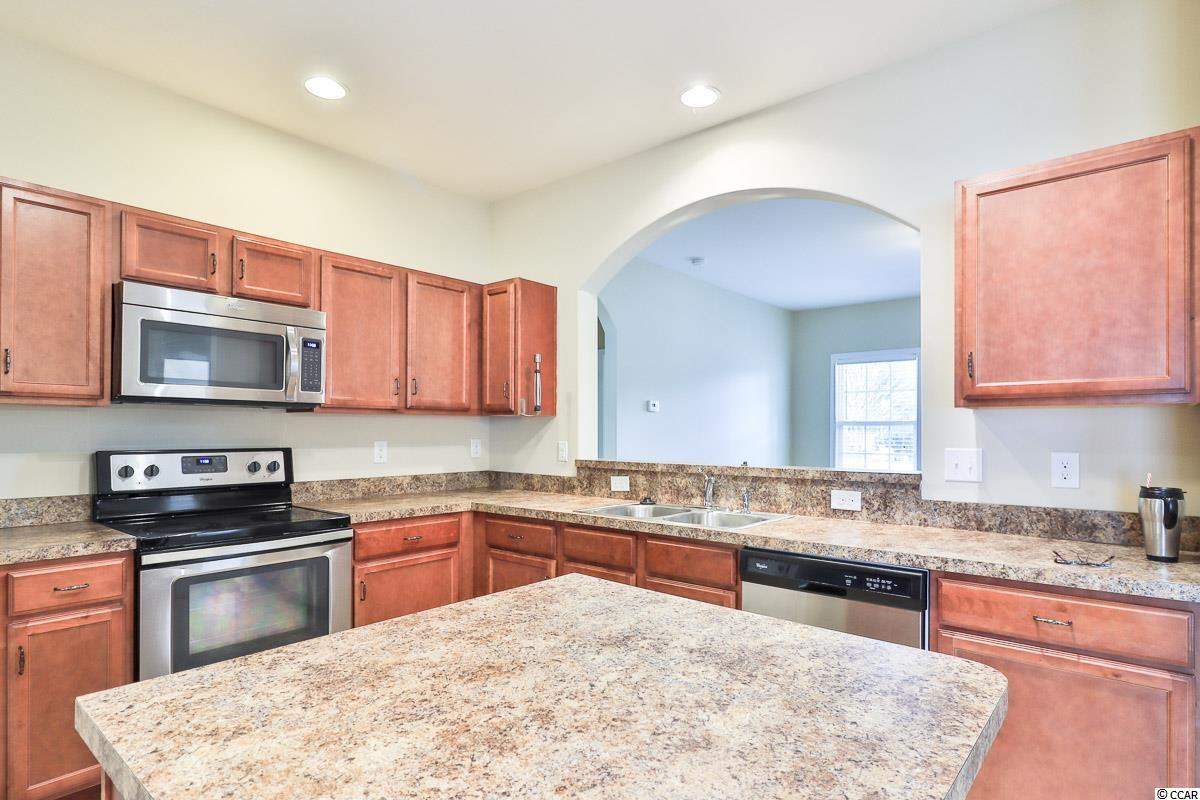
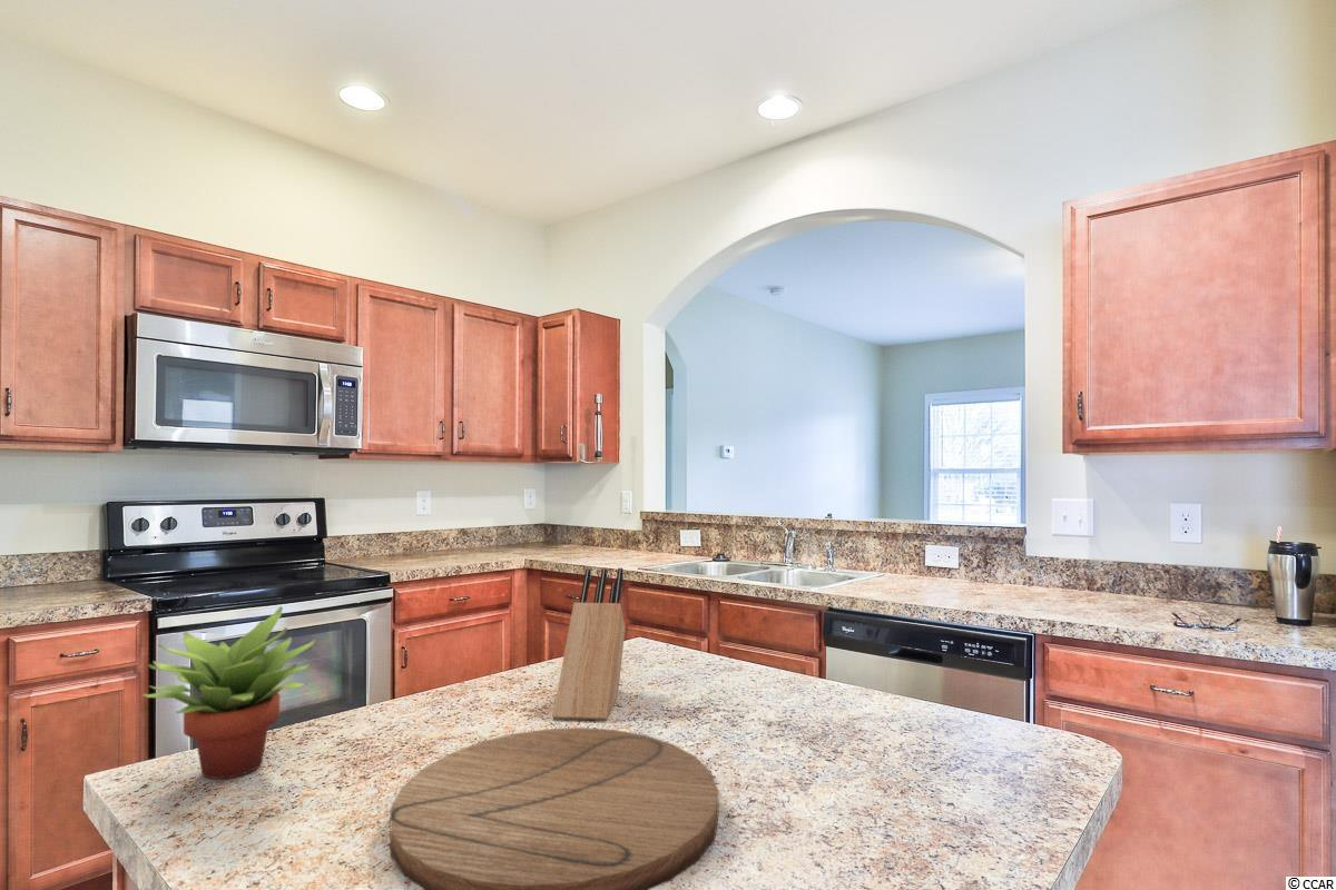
+ cutting board (559, 801)
+ knife block (593, 635)
+ succulent plant (236, 694)
